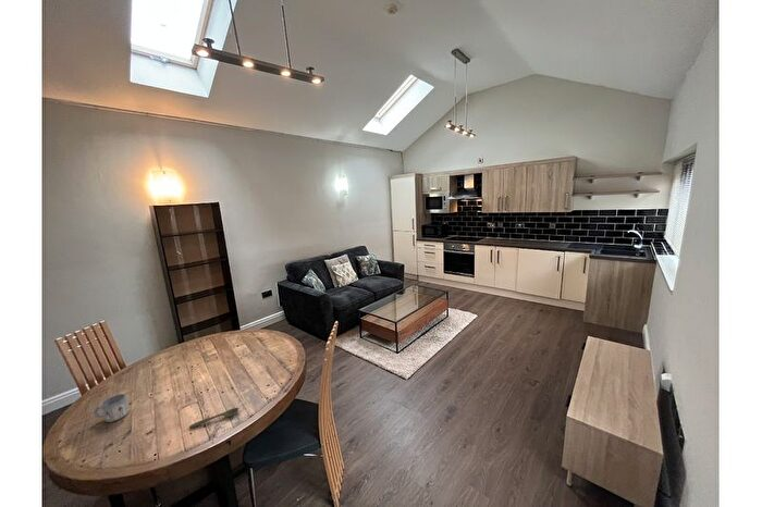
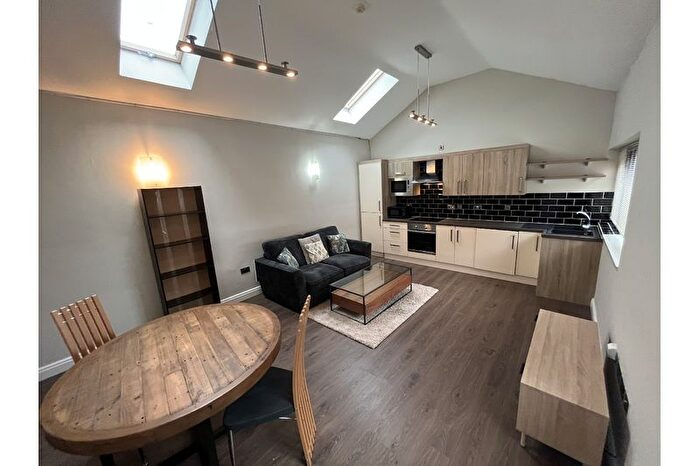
- mug (110, 409)
- spoon (214, 417)
